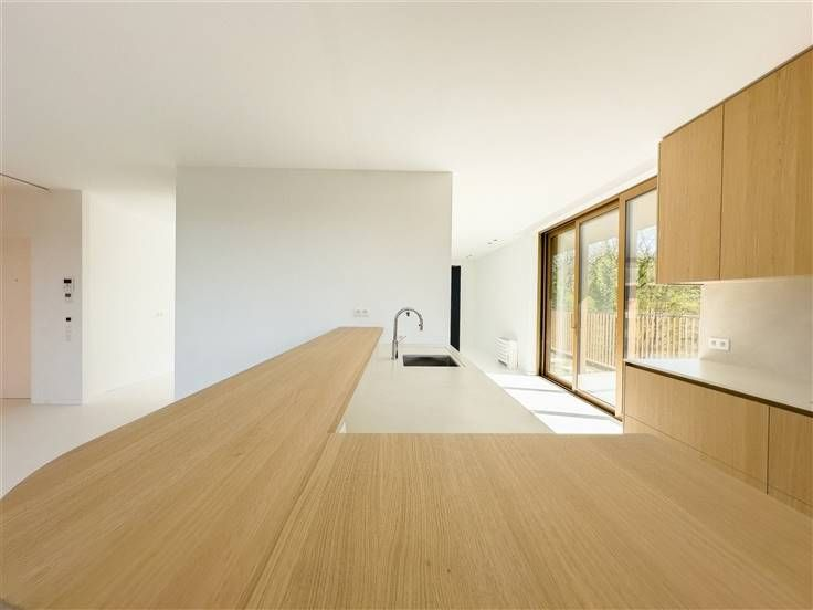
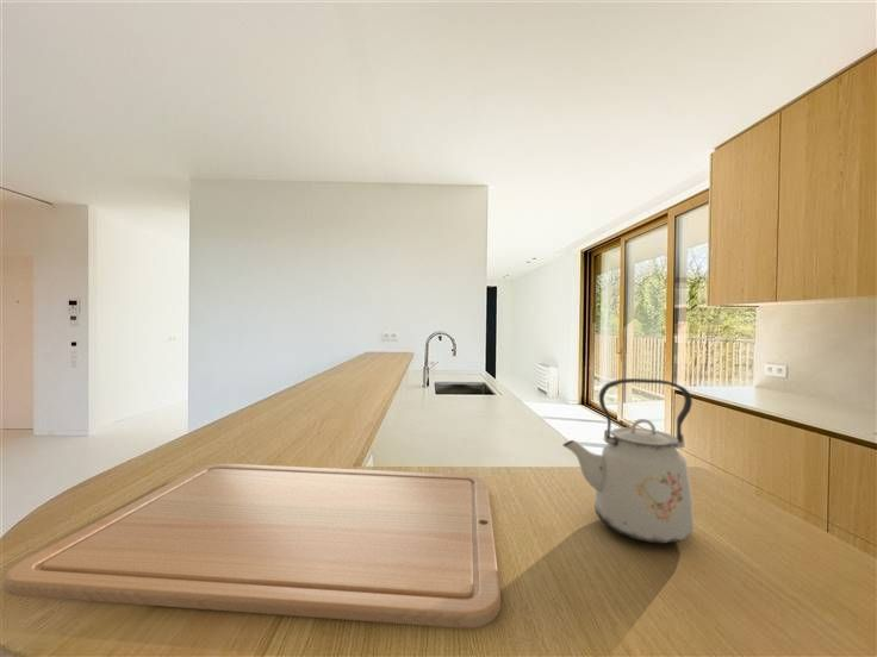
+ chopping board (304, 517)
+ kettle (624, 452)
